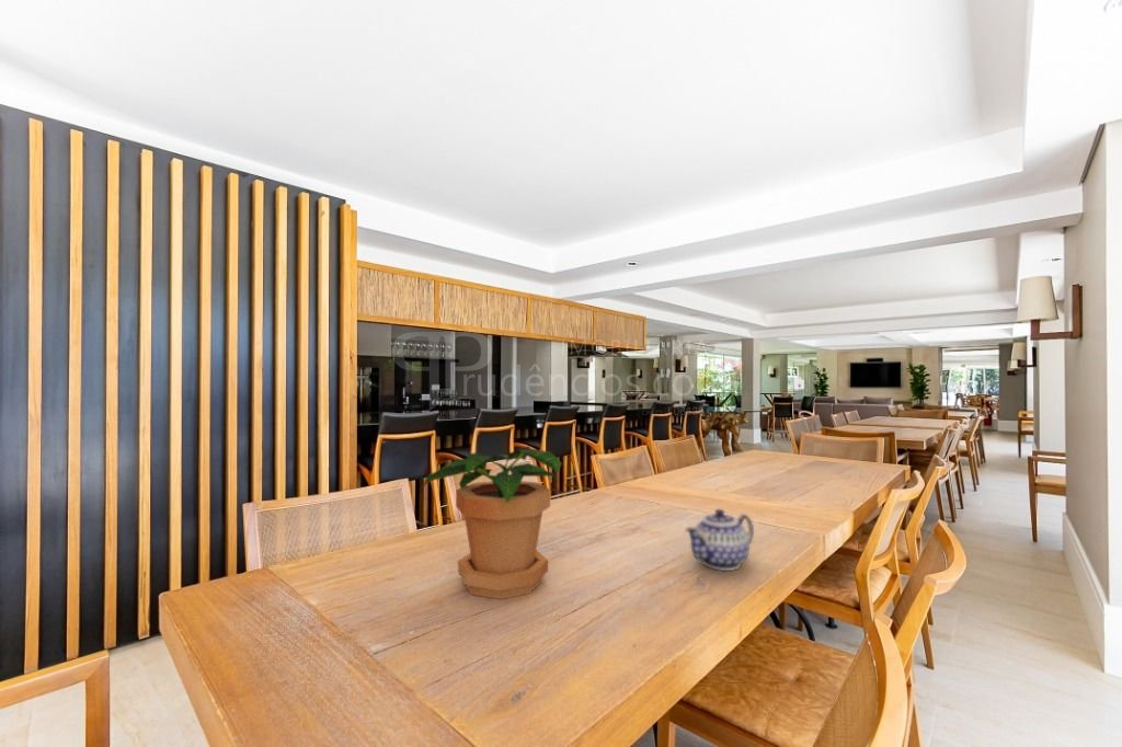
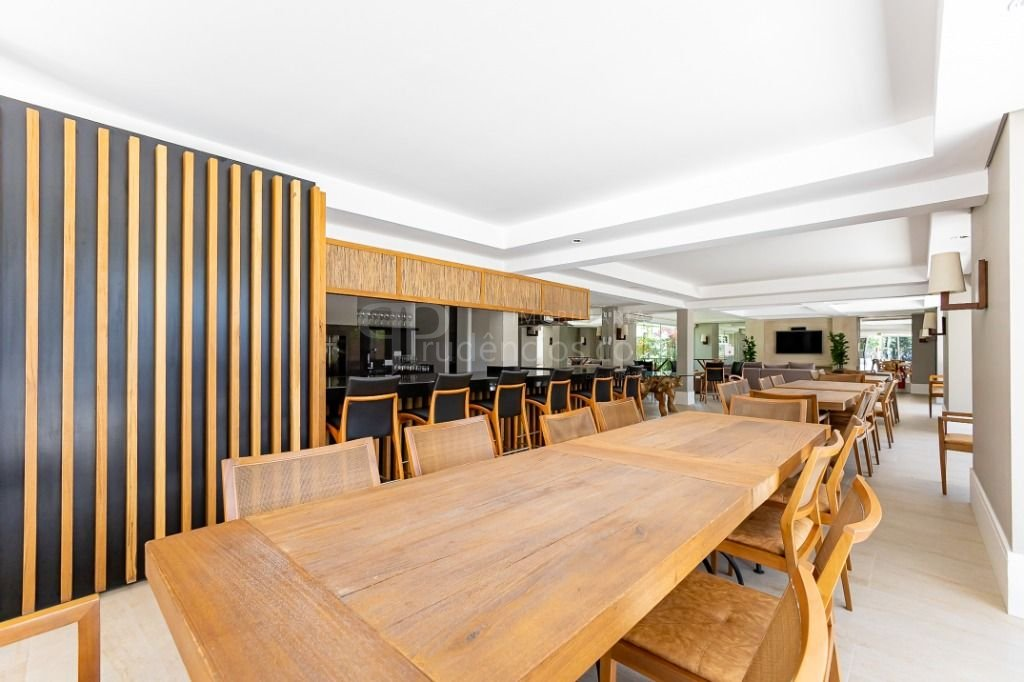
- potted plant (492, 512)
- teapot (720, 536)
